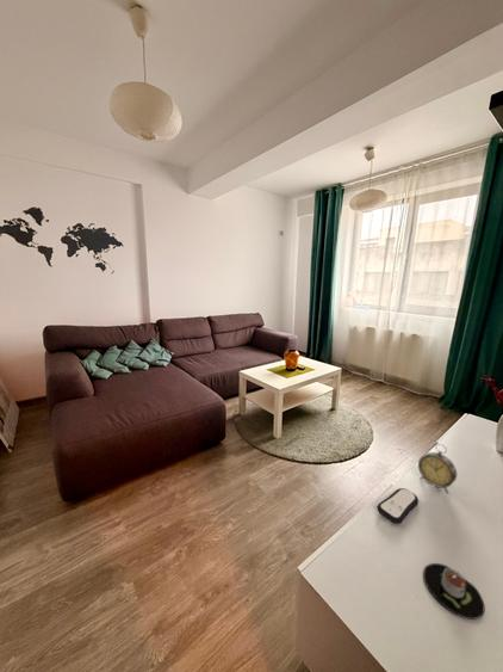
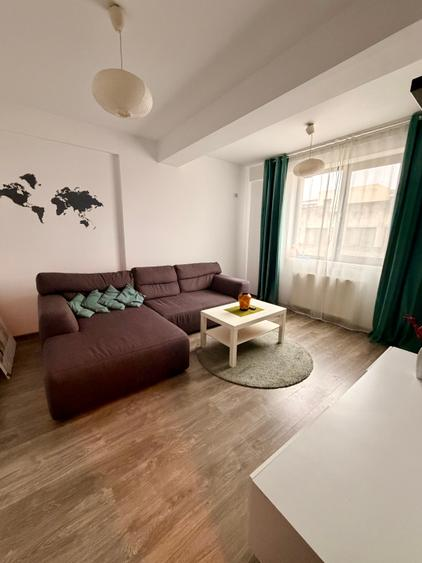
- alarm clock (437, 464)
- remote control (398, 504)
- candle (453, 582)
